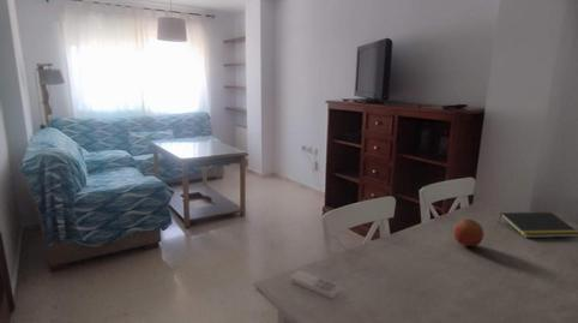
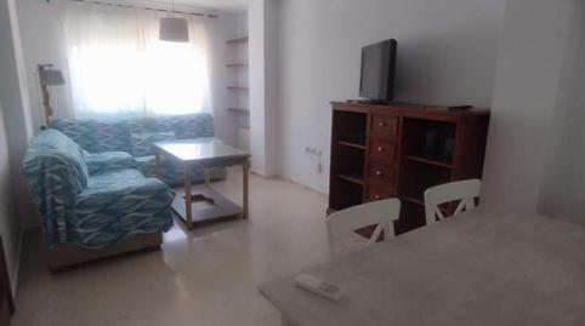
- notepad (538, 223)
- fruit (468, 232)
